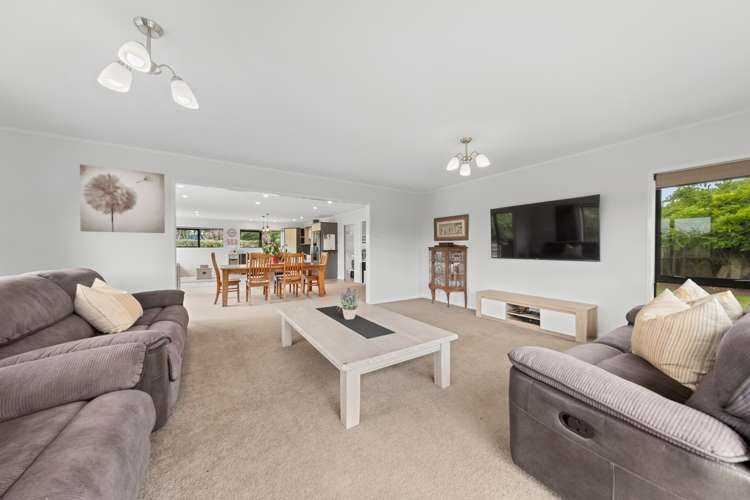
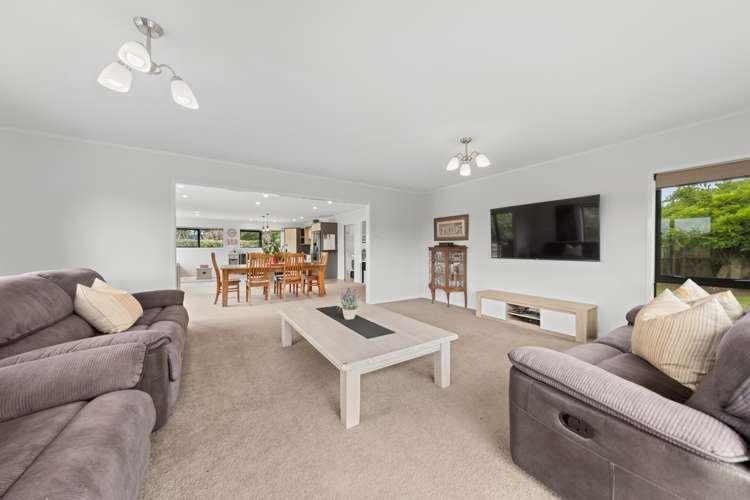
- wall art (125, 201)
